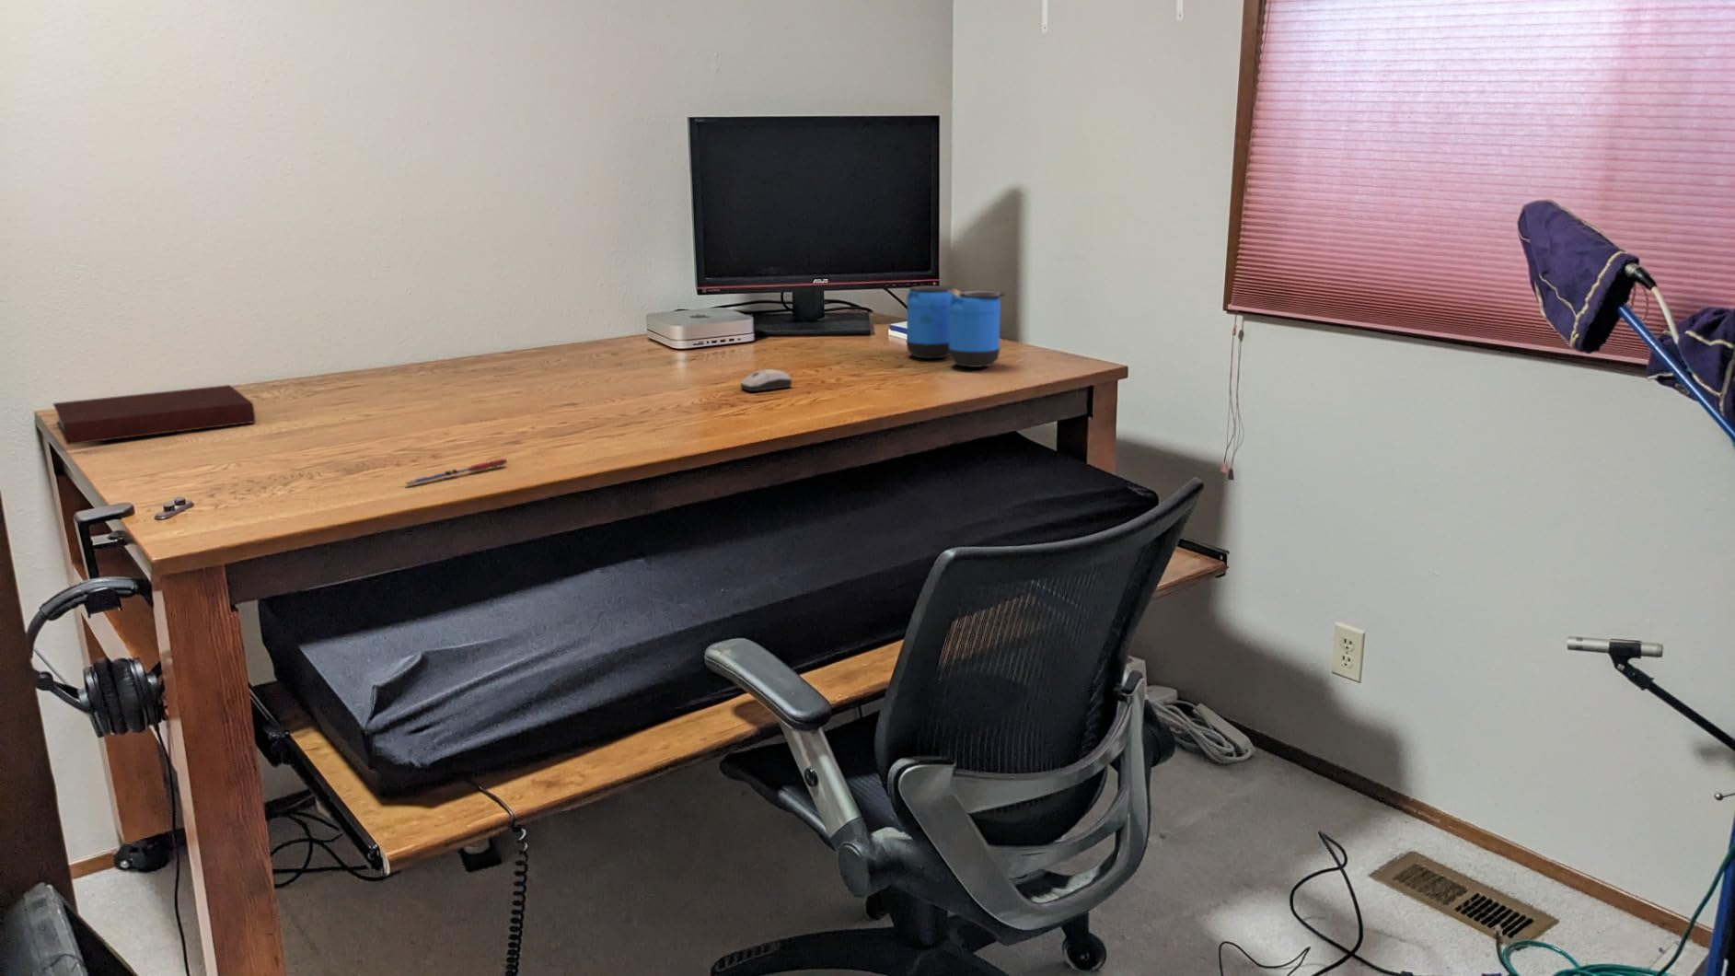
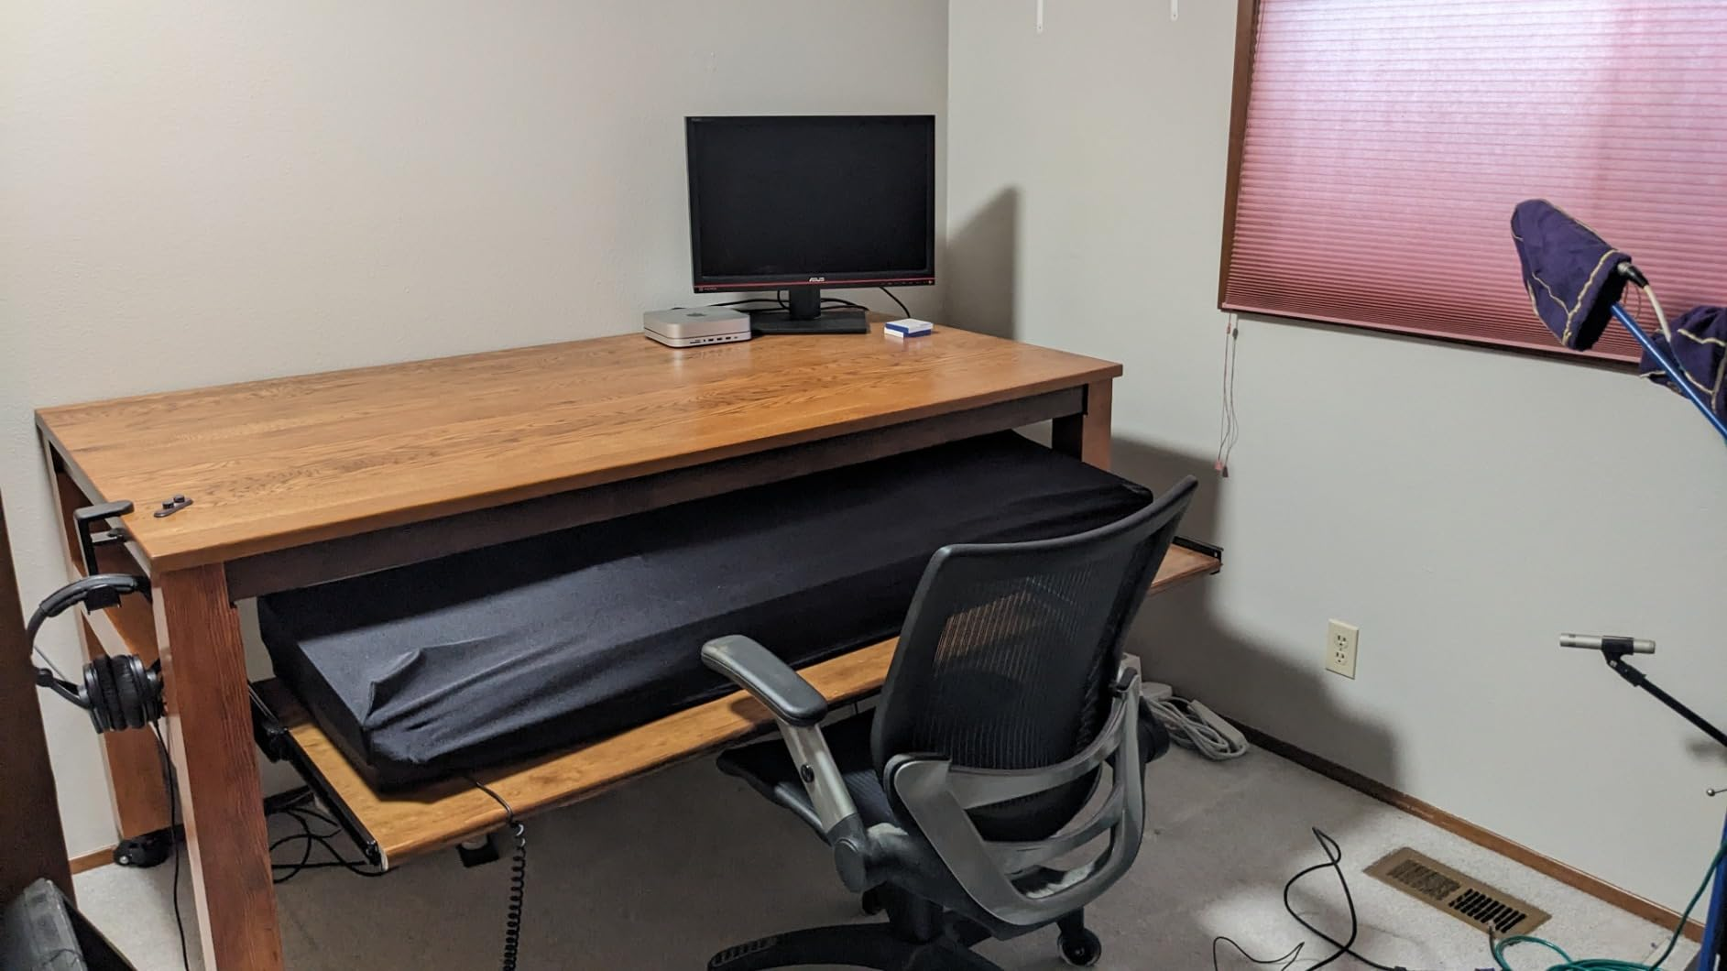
- barrel (952, 323)
- computer mouse (766, 379)
- pen (456, 471)
- notebook (154, 412)
